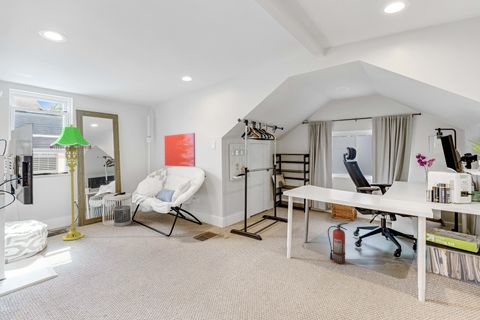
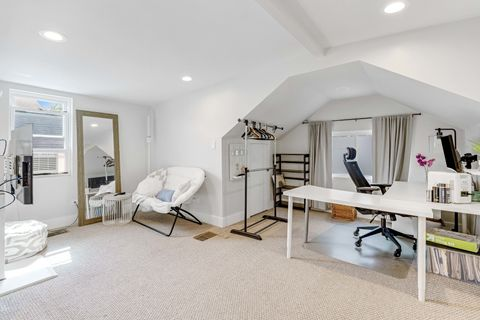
- fire extinguisher (337, 241)
- floor lamp (72, 181)
- wastebasket (122, 215)
- wall art (179, 150)
